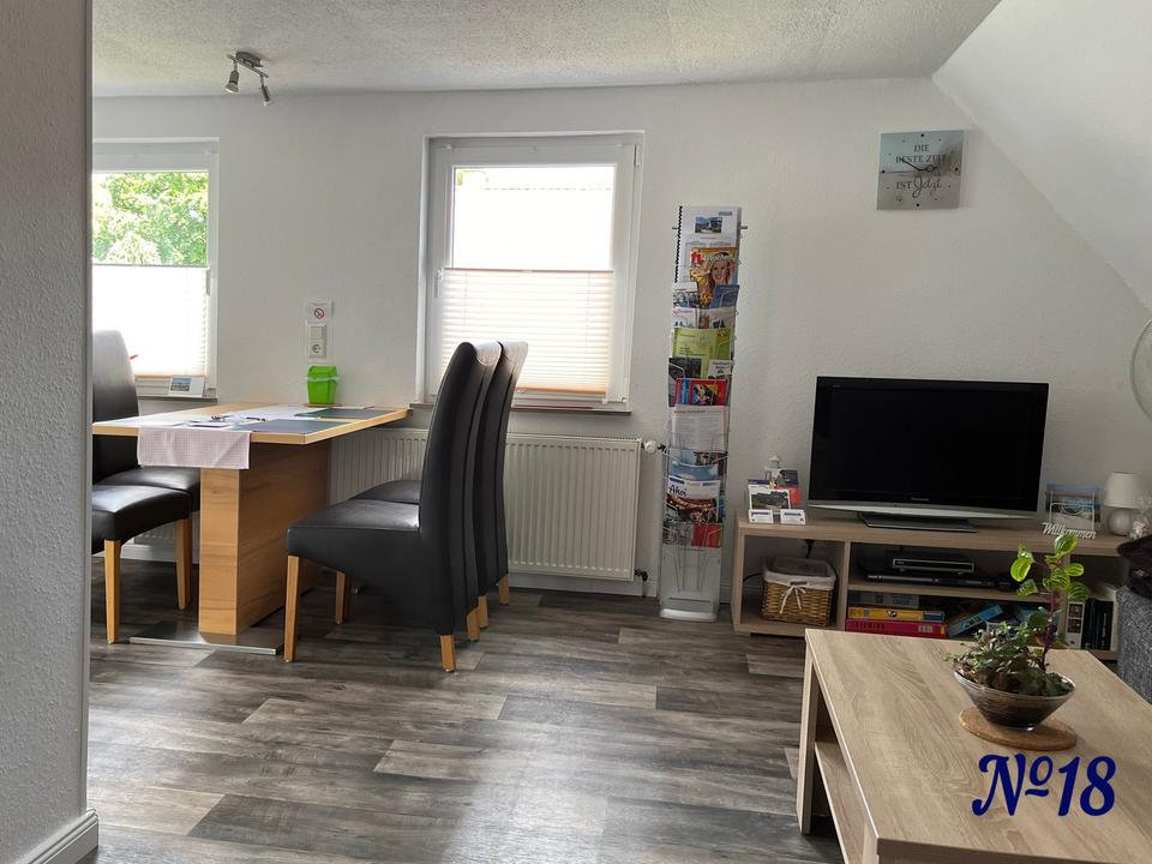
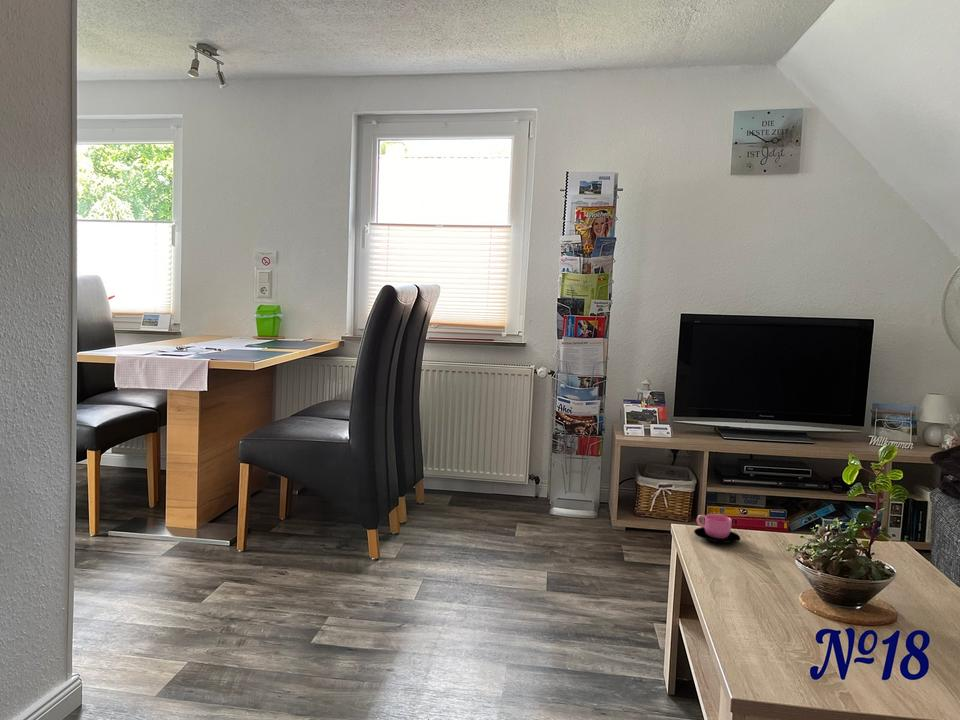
+ cup (717, 528)
